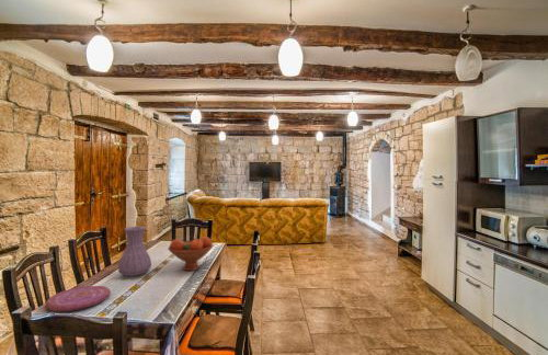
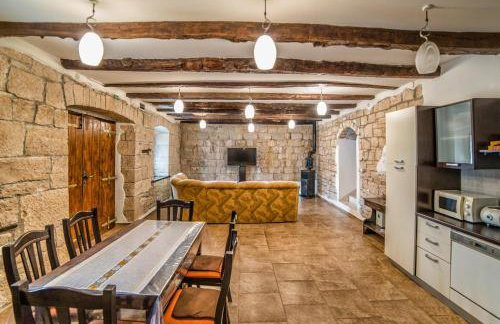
- plate (79, 297)
- fruit bowl (191, 252)
- vase (135, 251)
